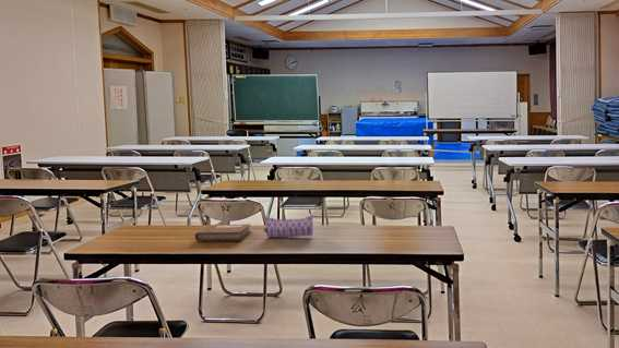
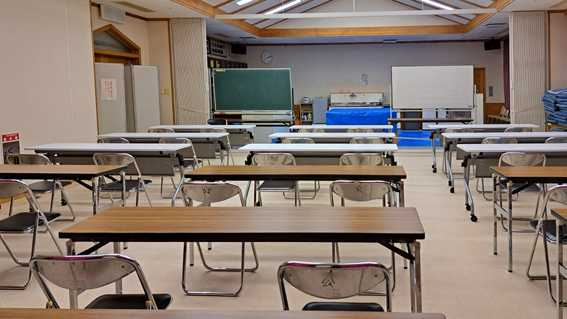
- notebook (224, 231)
- pencil case (289, 226)
